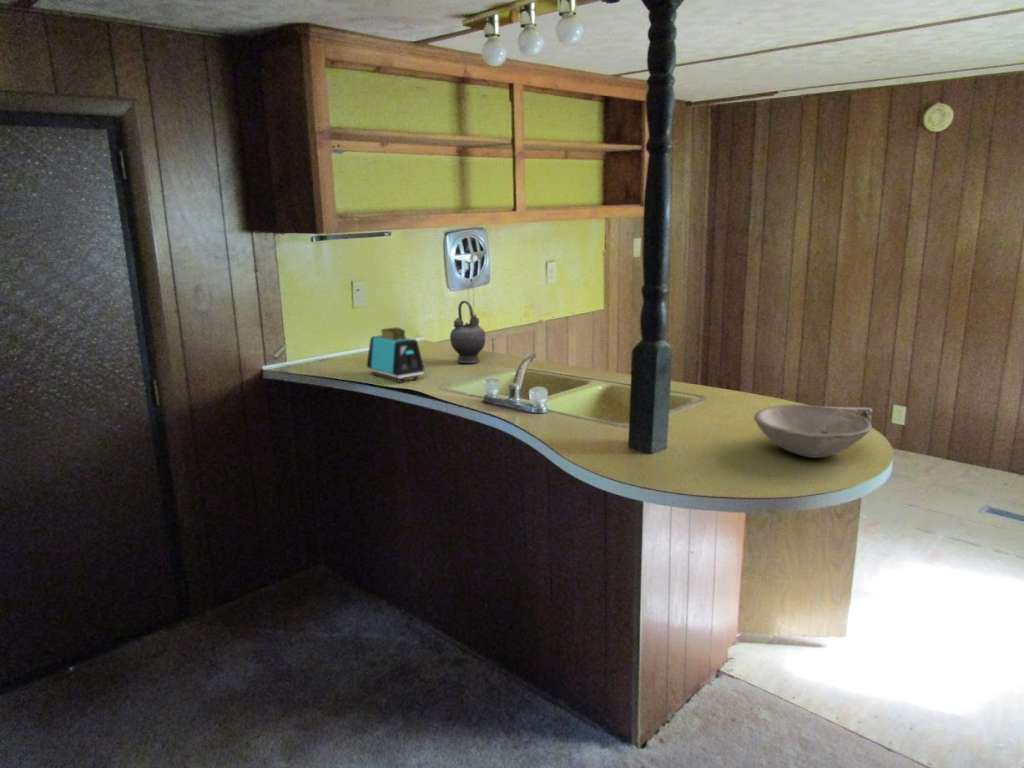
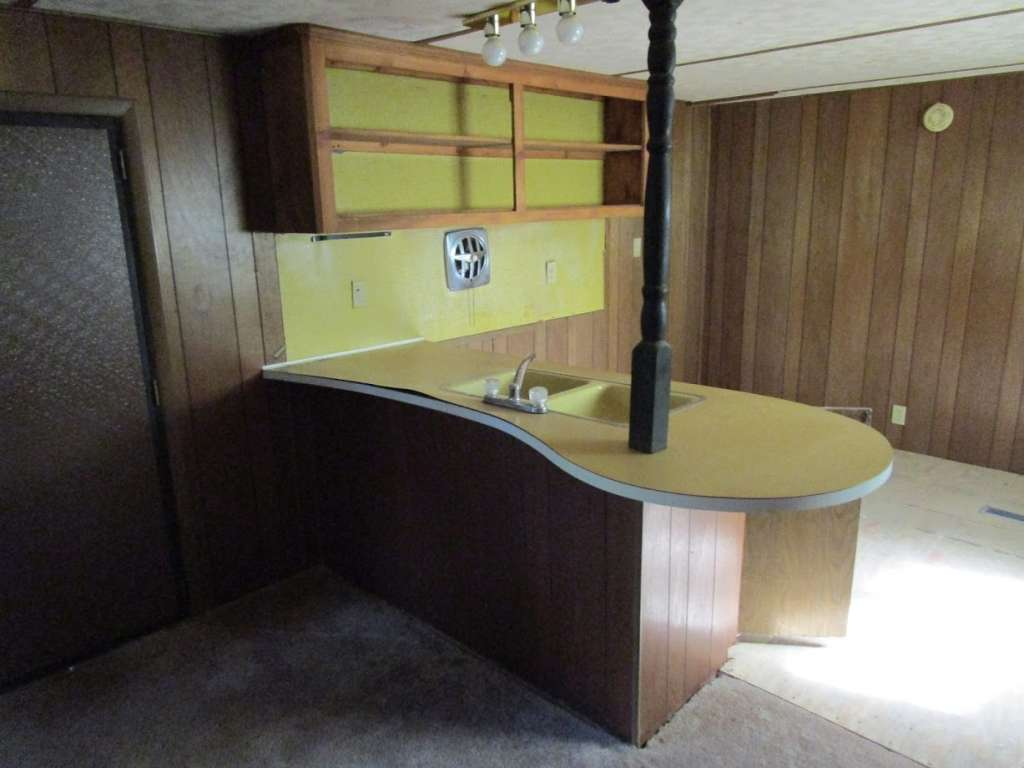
- toaster (394, 353)
- bowl (810, 435)
- teapot (465, 331)
